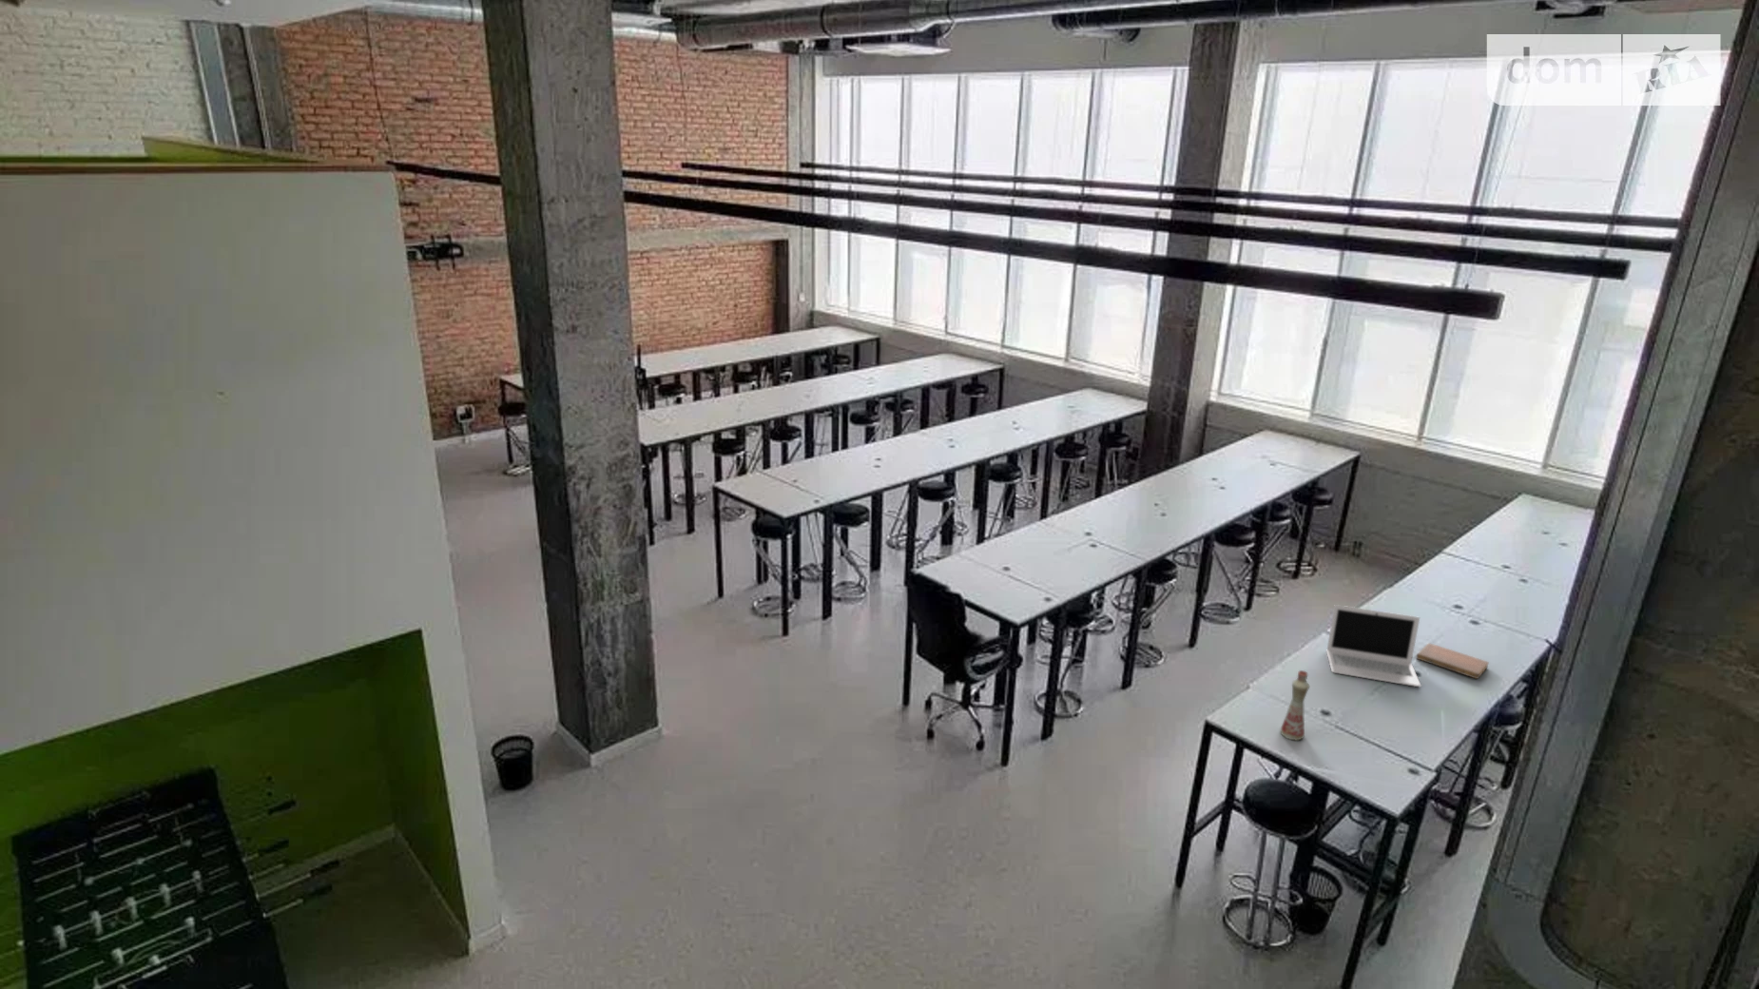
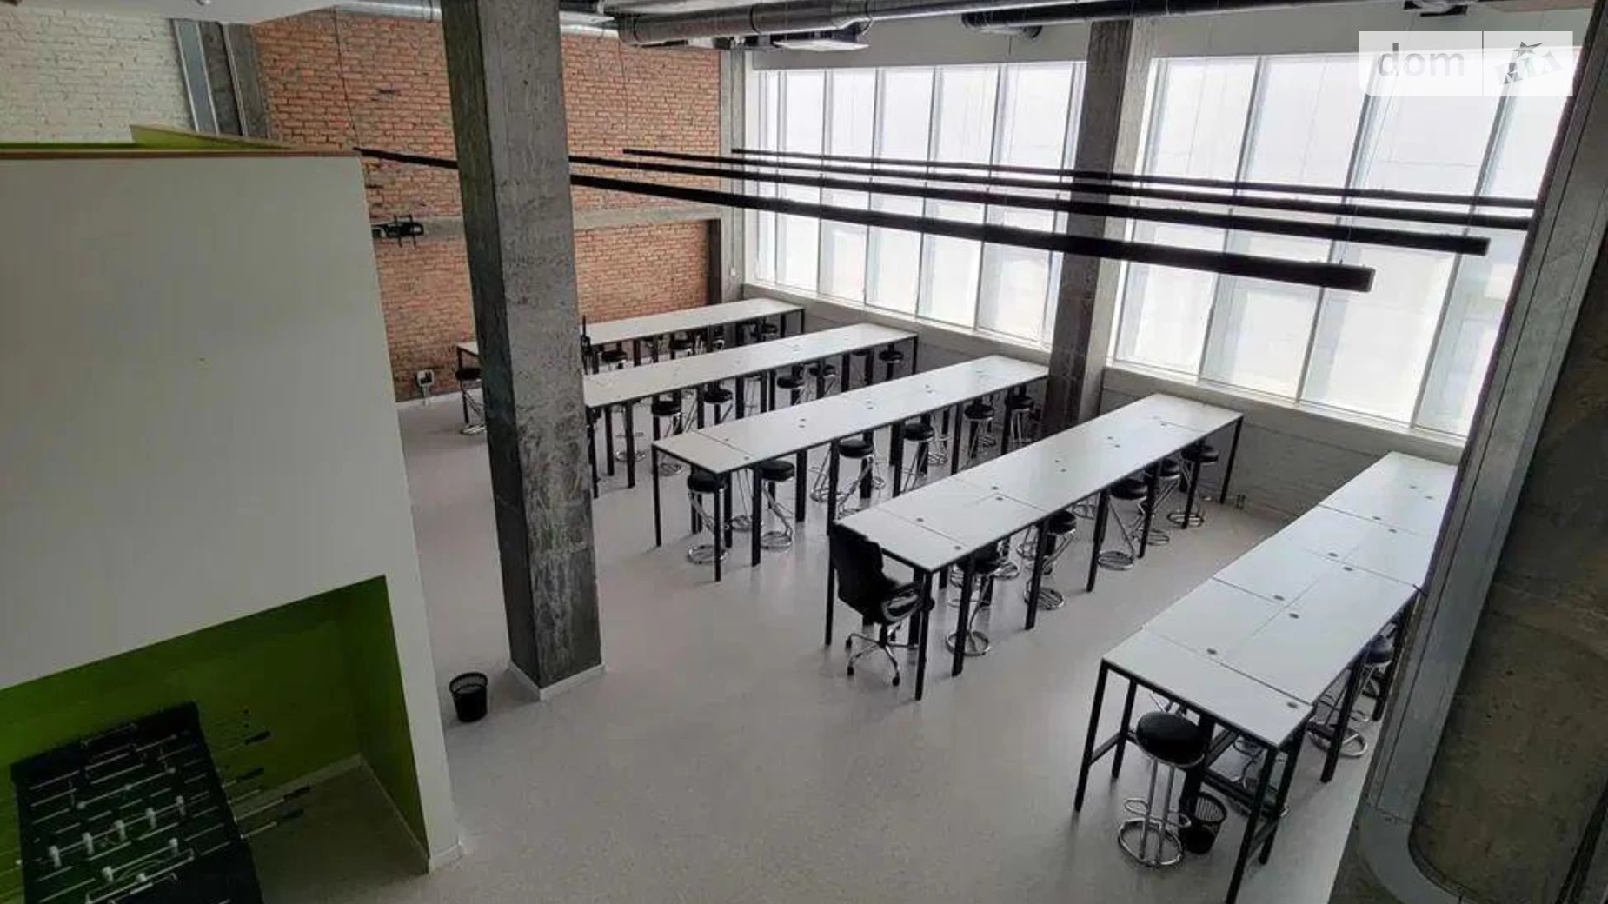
- notebook (1452, 661)
- laptop (1376, 645)
- bottle (1298, 704)
